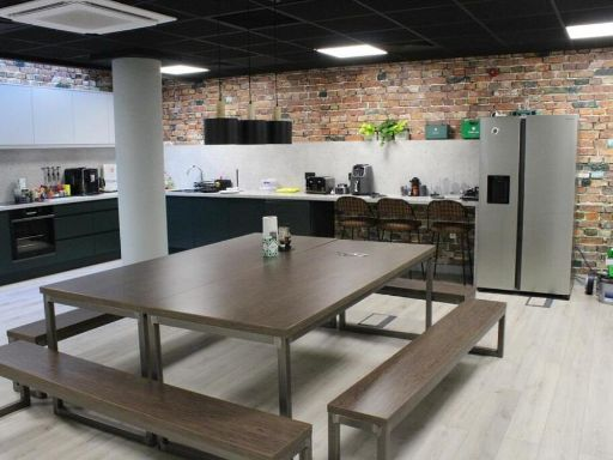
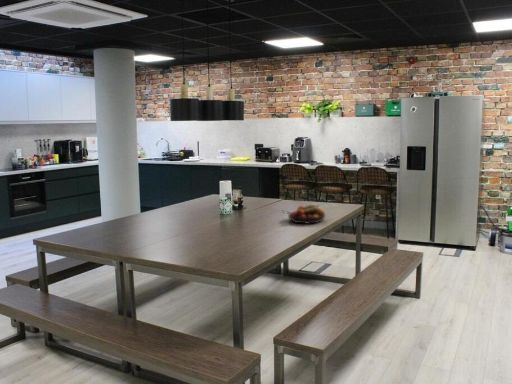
+ fruit bowl (306, 212)
